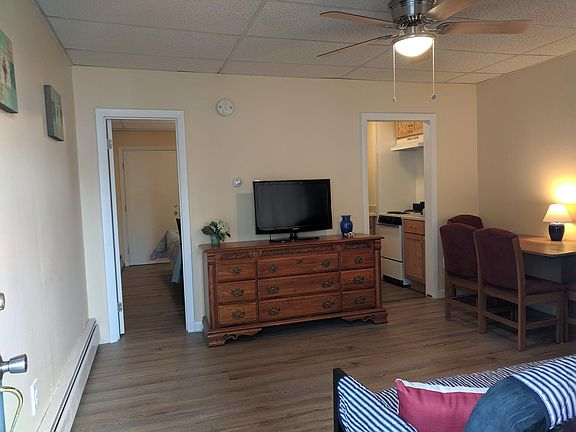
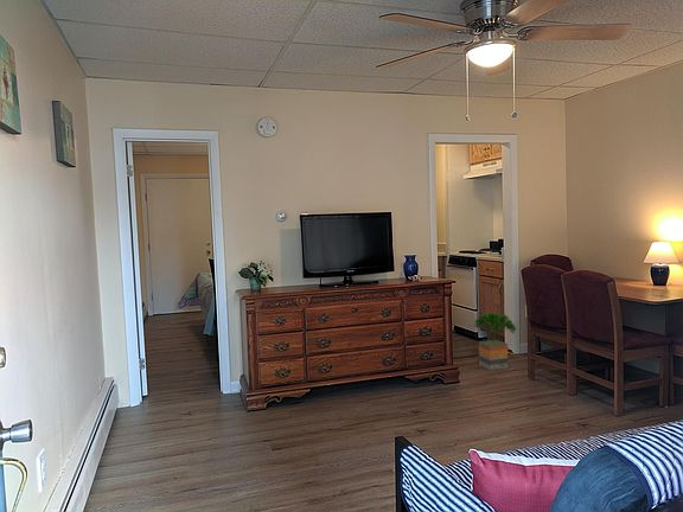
+ potted tree (493, 339)
